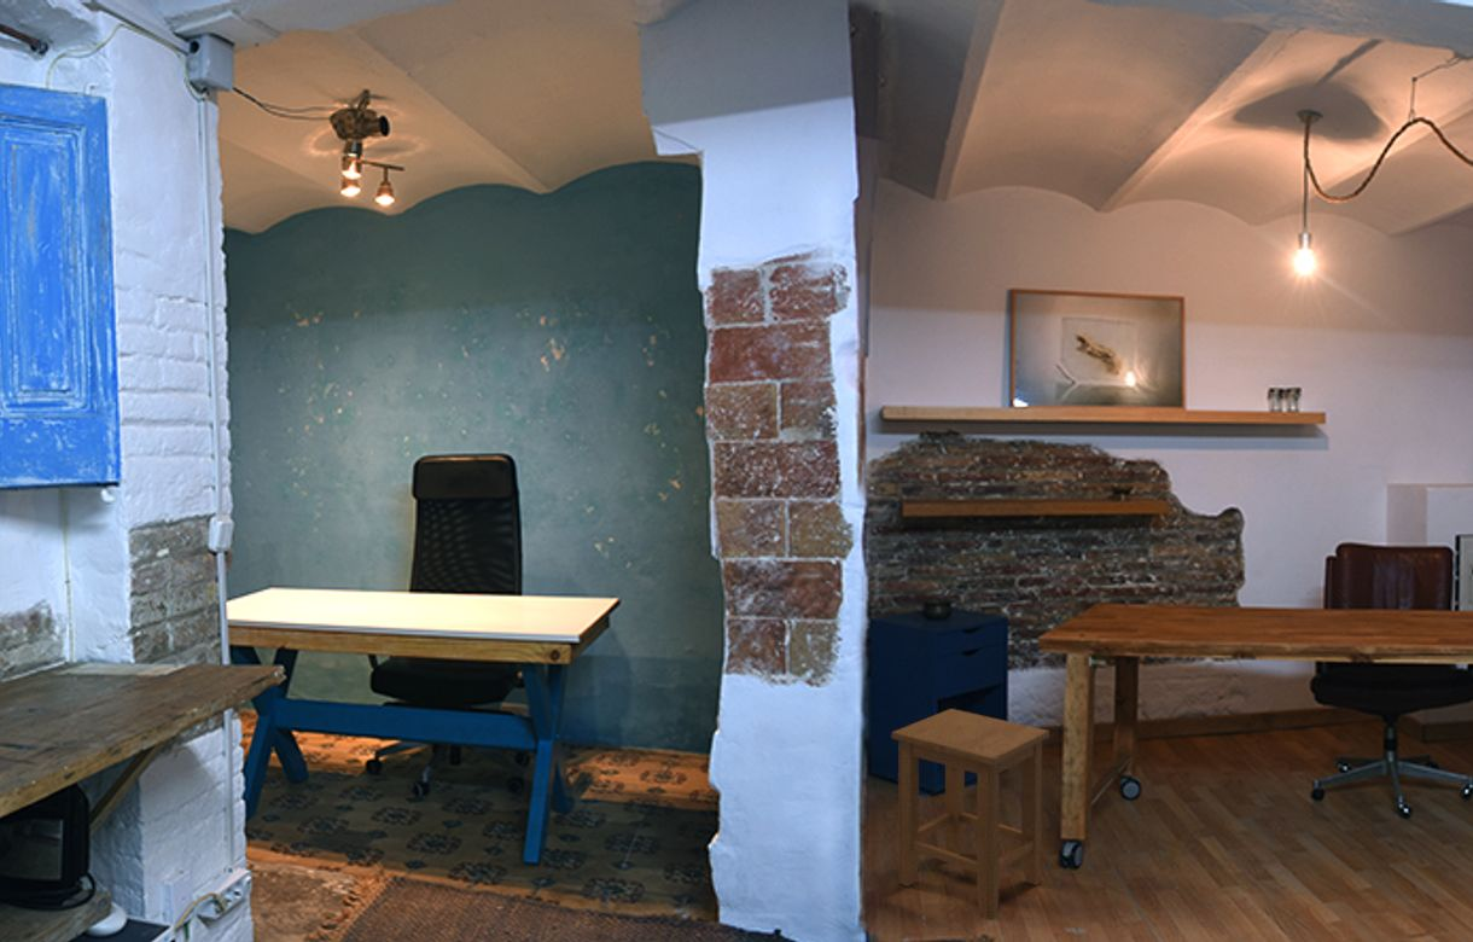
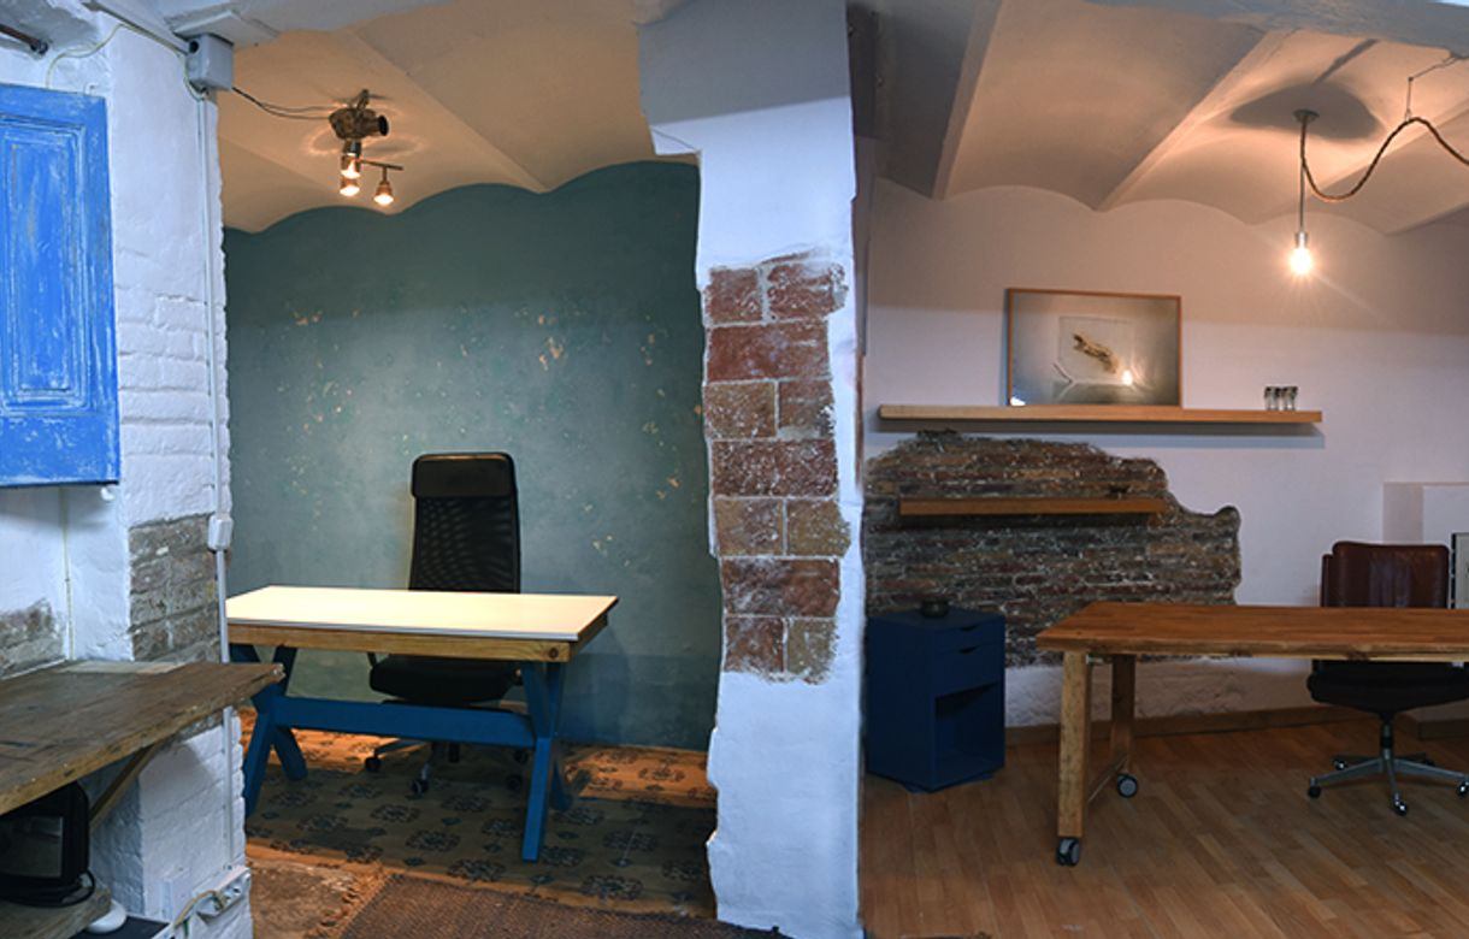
- stool (963, 807)
